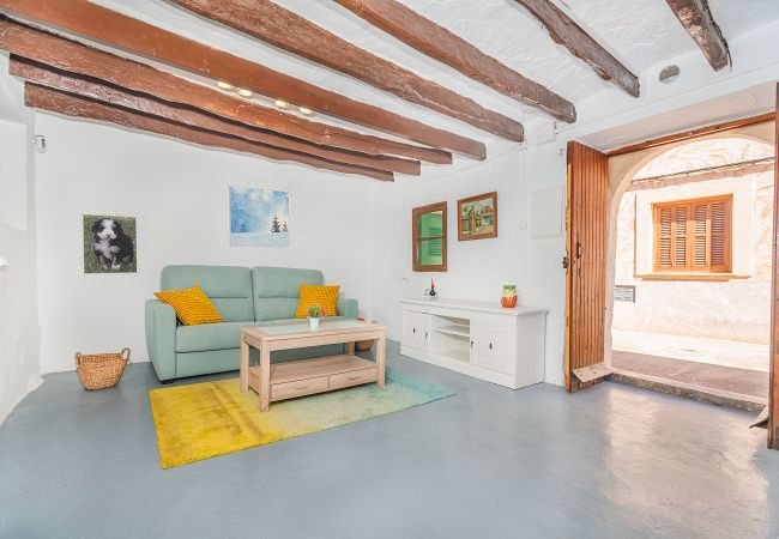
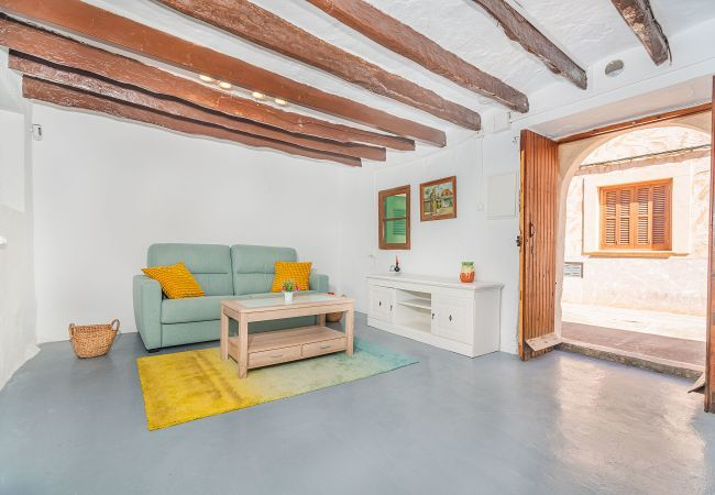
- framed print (260, 218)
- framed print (110, 244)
